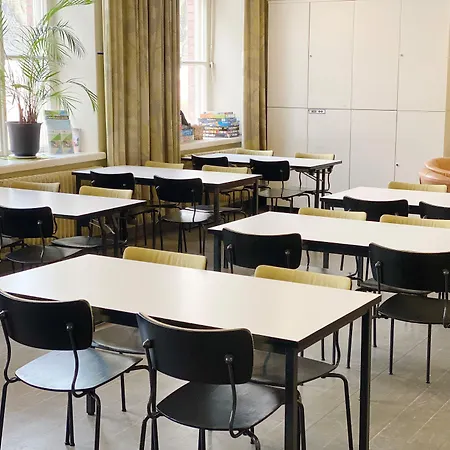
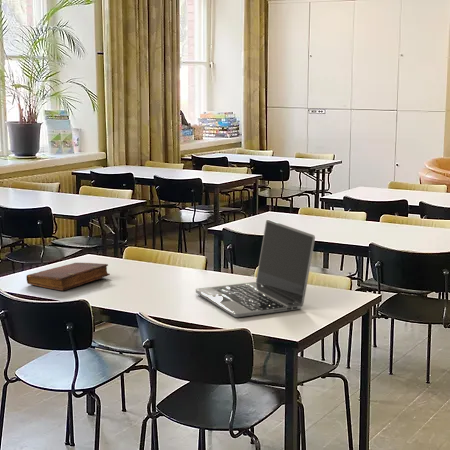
+ diary (69, 274)
+ laptop (258, 266)
